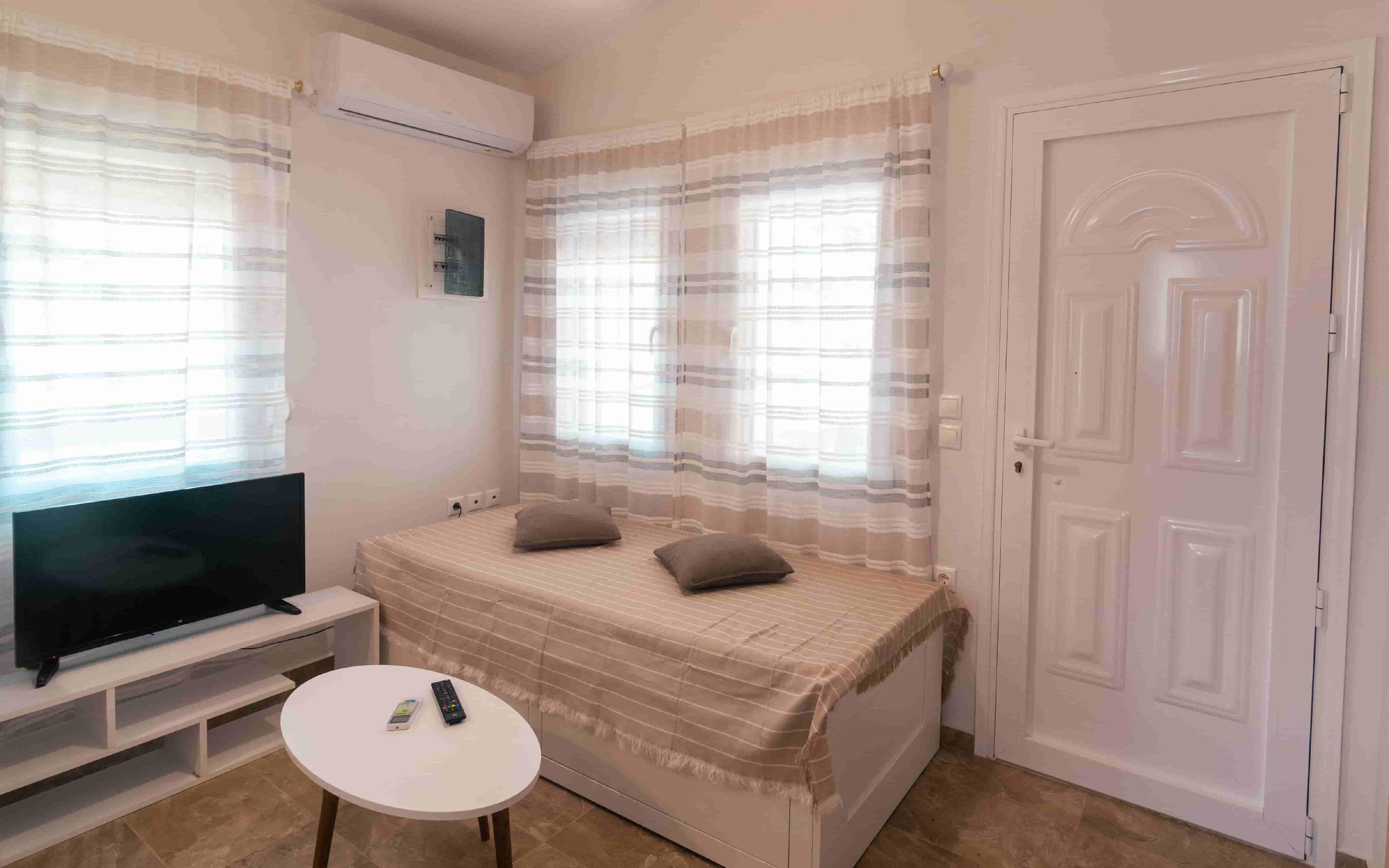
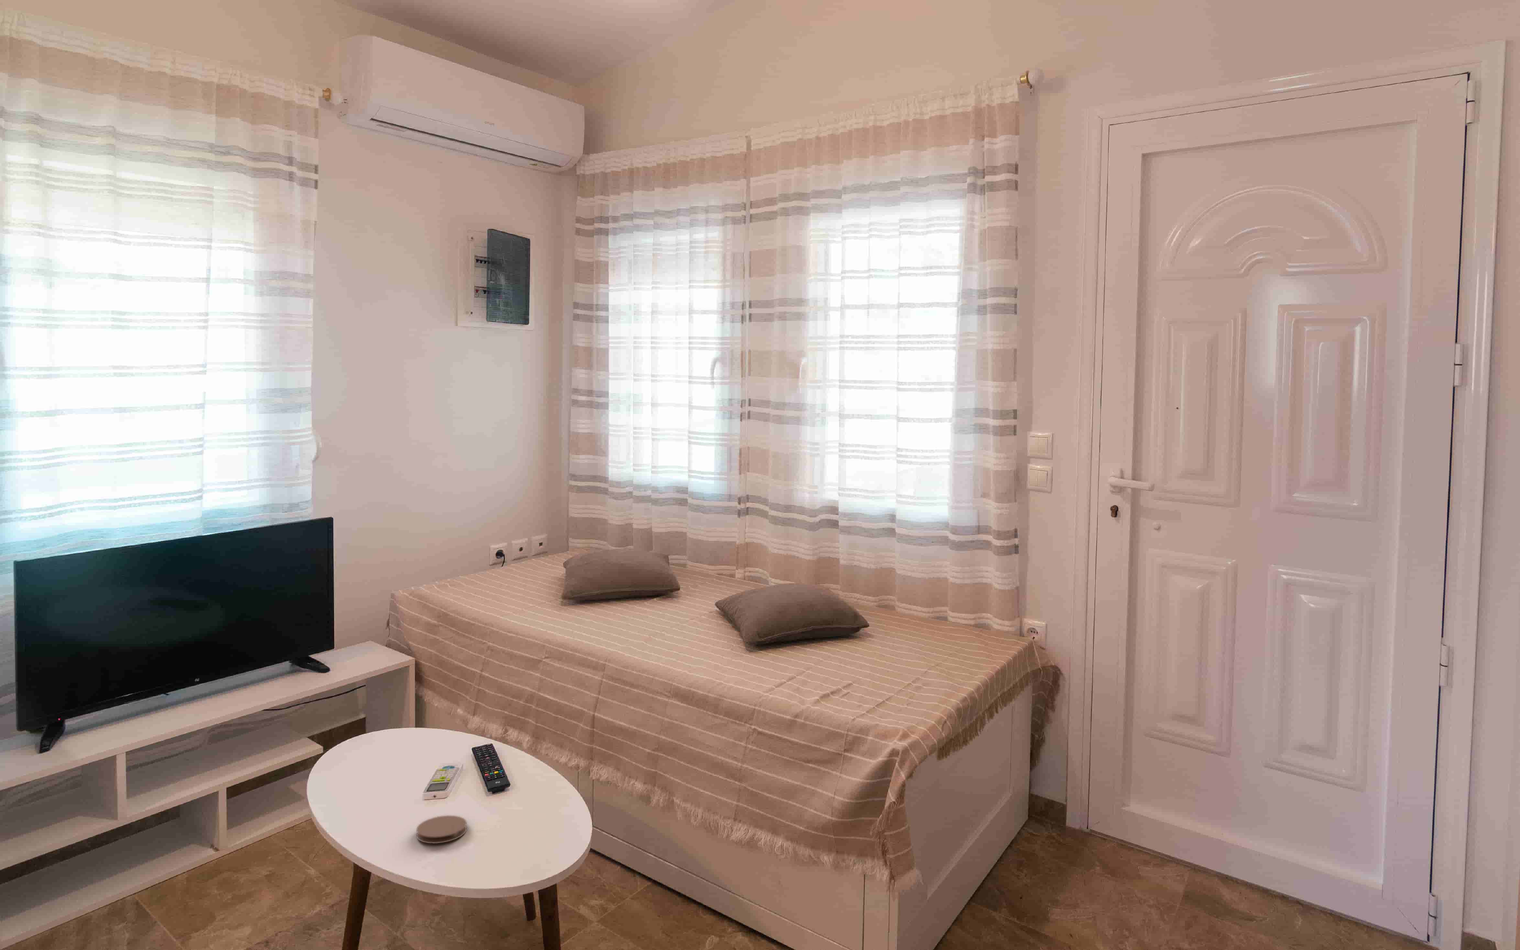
+ coaster (442, 830)
